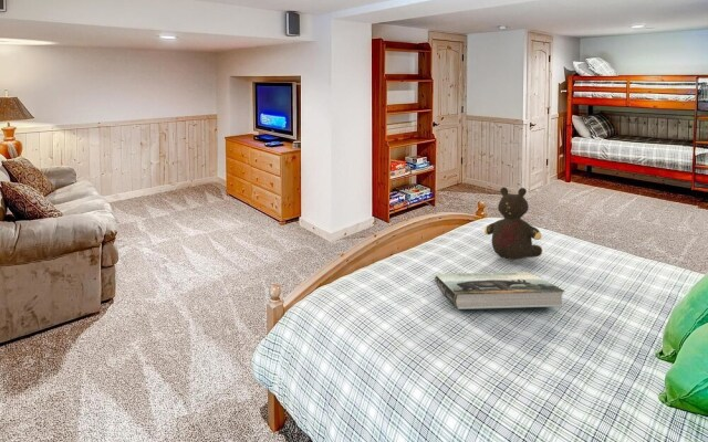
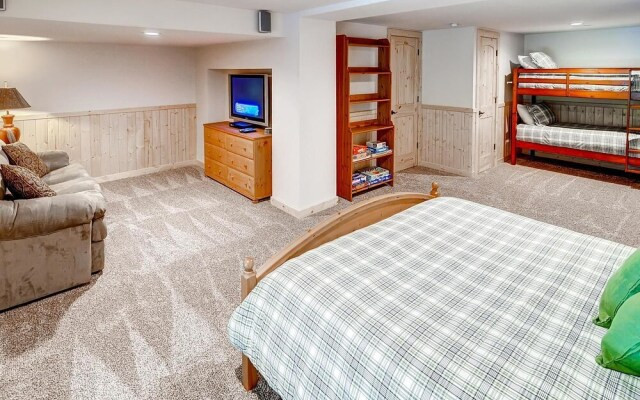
- teddy bear (517, 222)
- book (493, 288)
